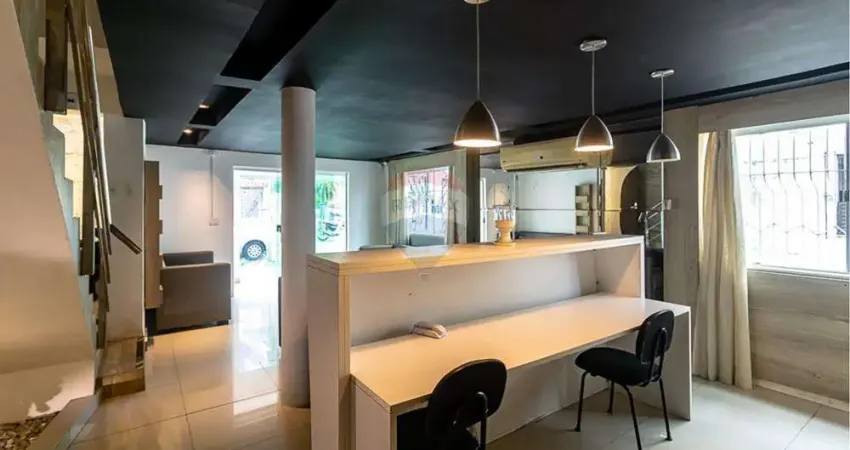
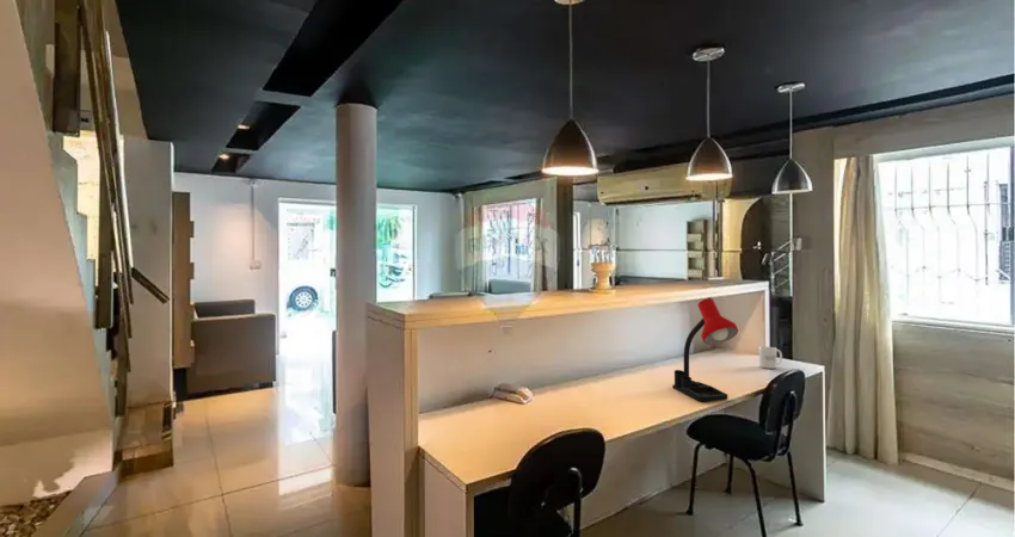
+ mug (769, 357)
+ desk lamp (705, 342)
